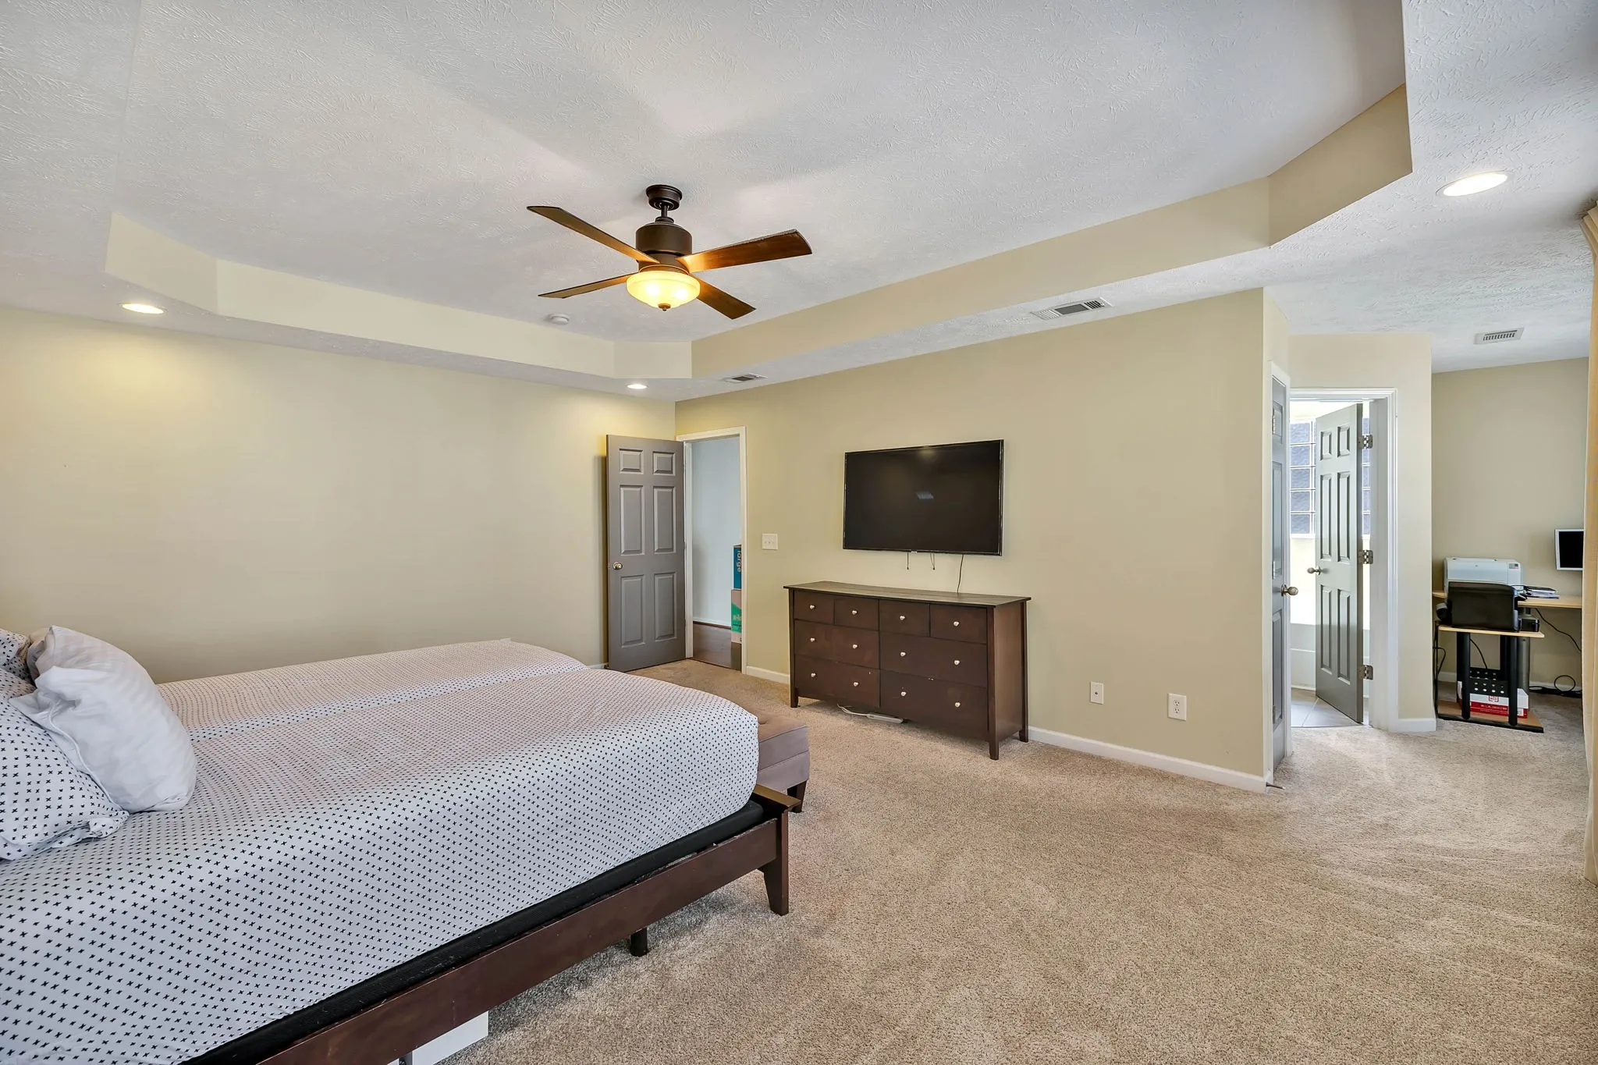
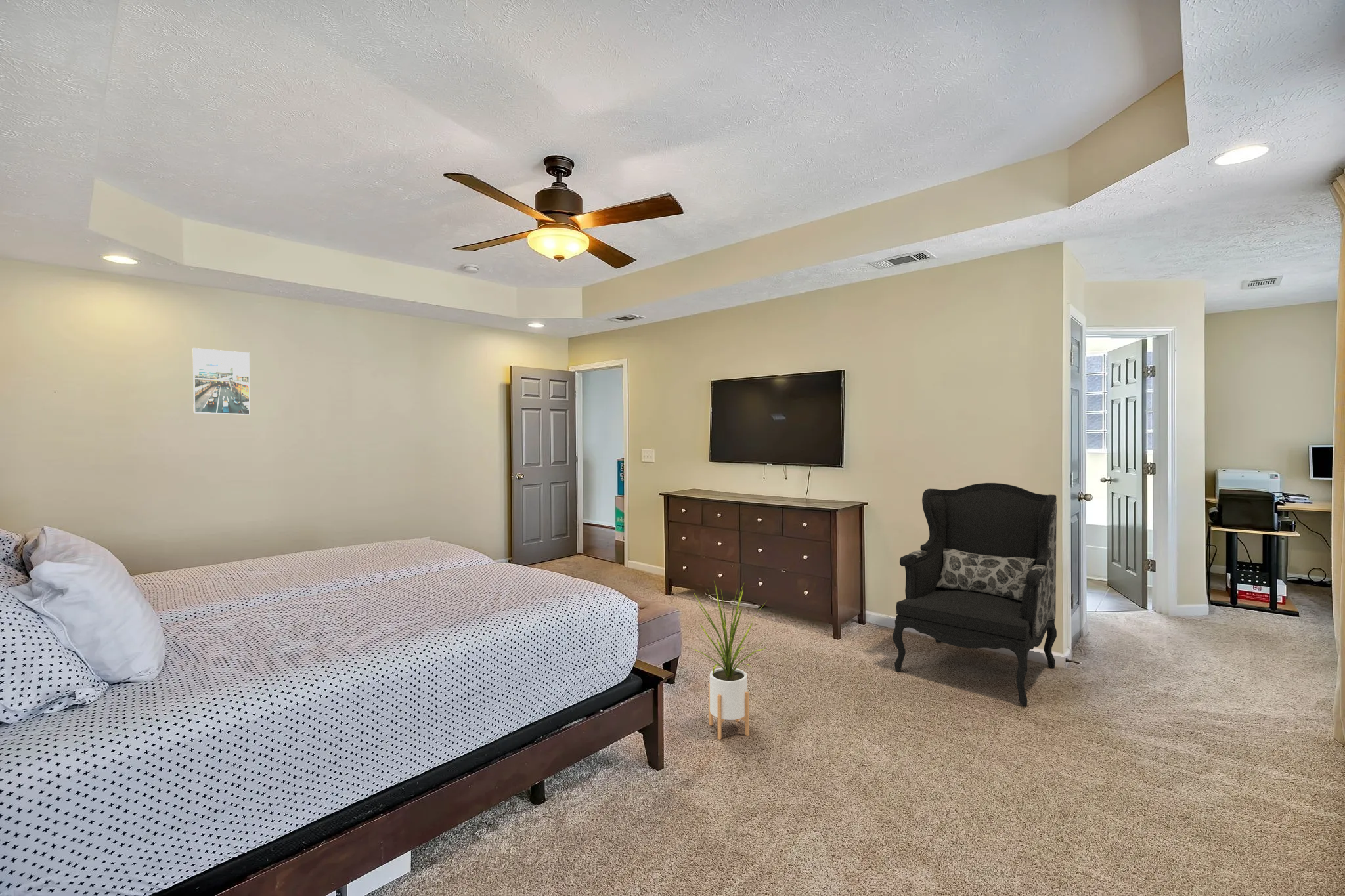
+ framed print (222, 382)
+ armchair (976, 577)
+ house plant (730, 656)
